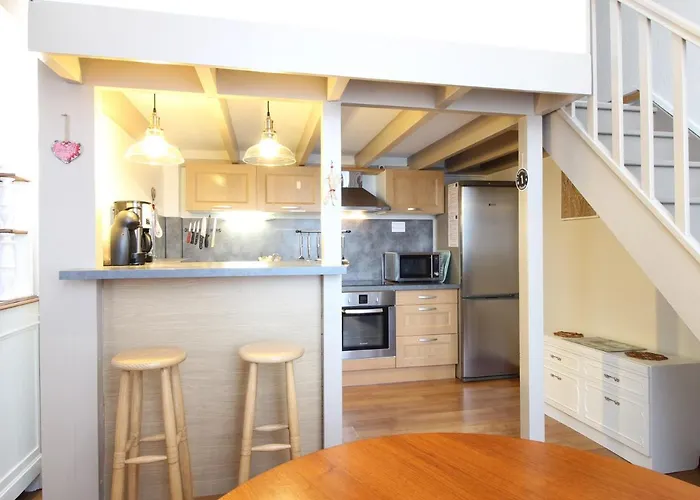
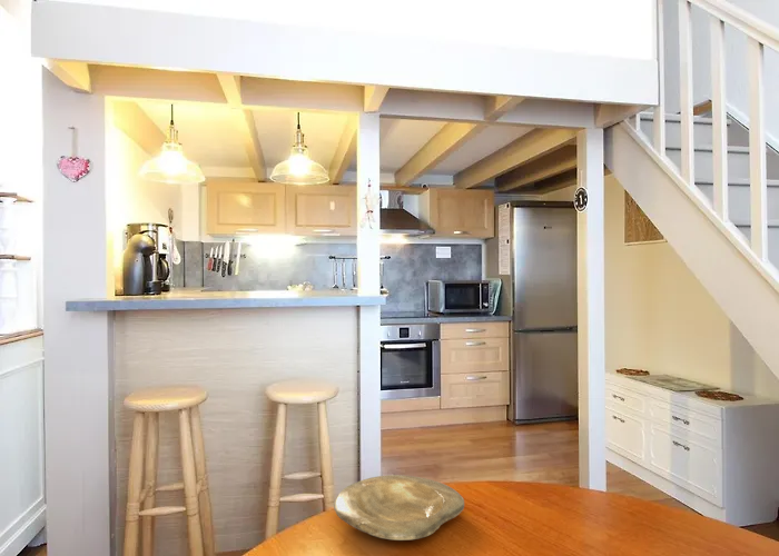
+ plate (398, 507)
